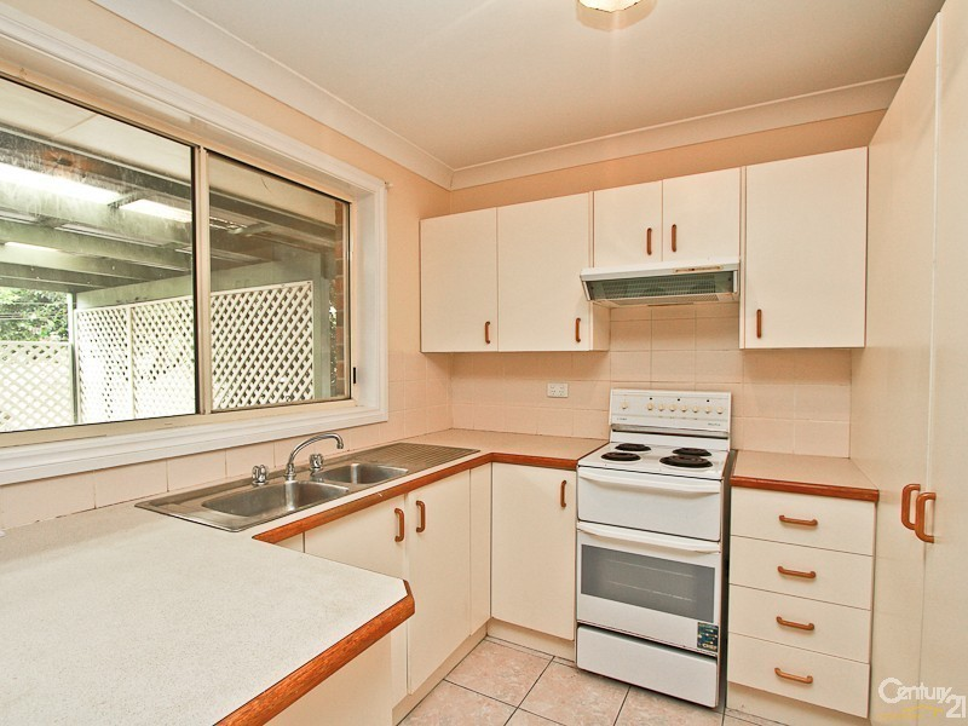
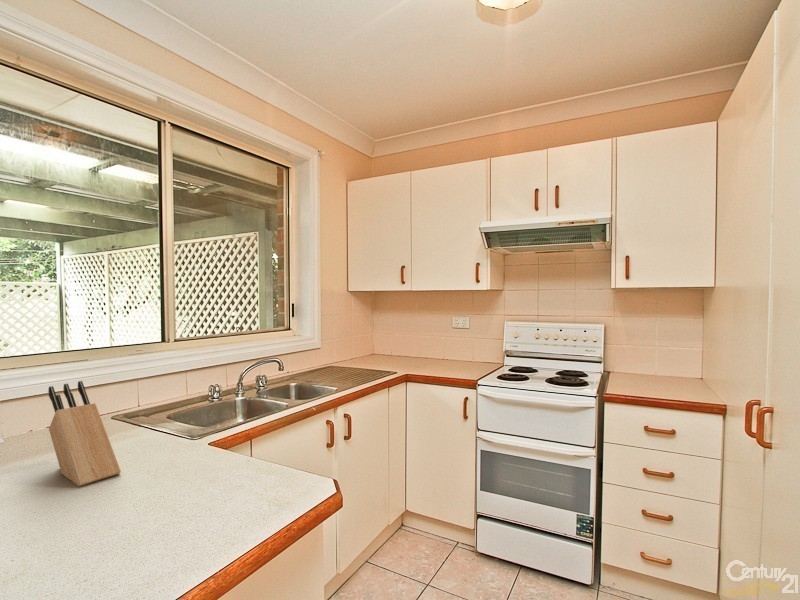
+ knife block (80, 428)
